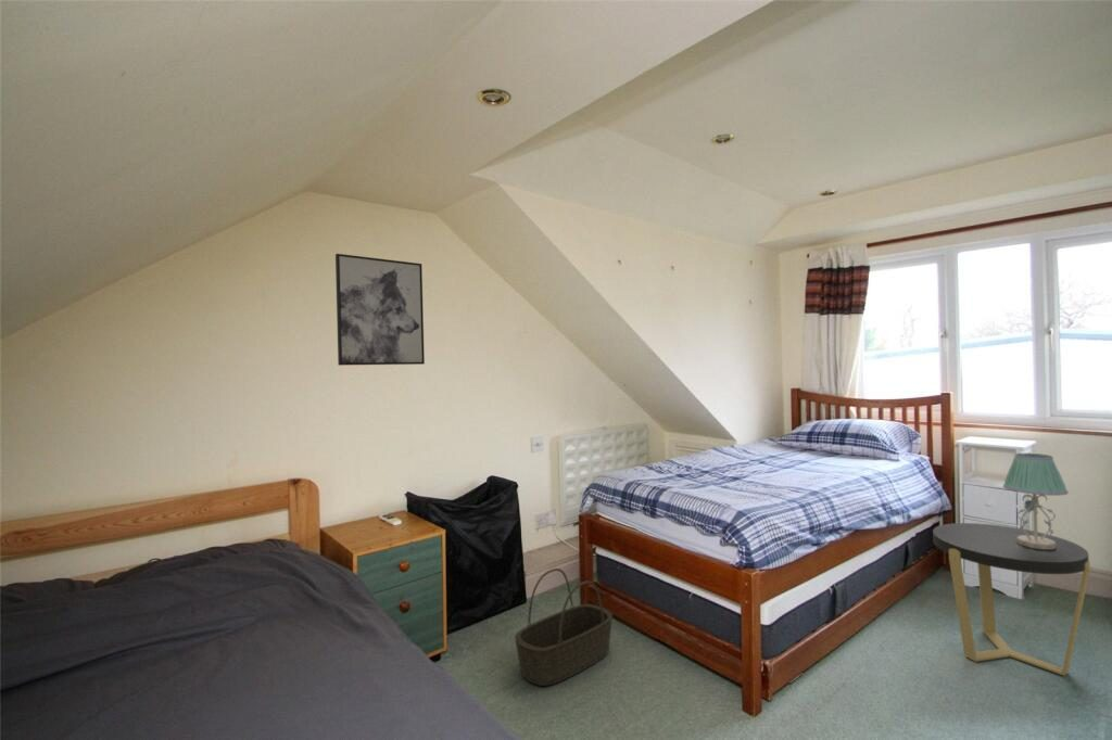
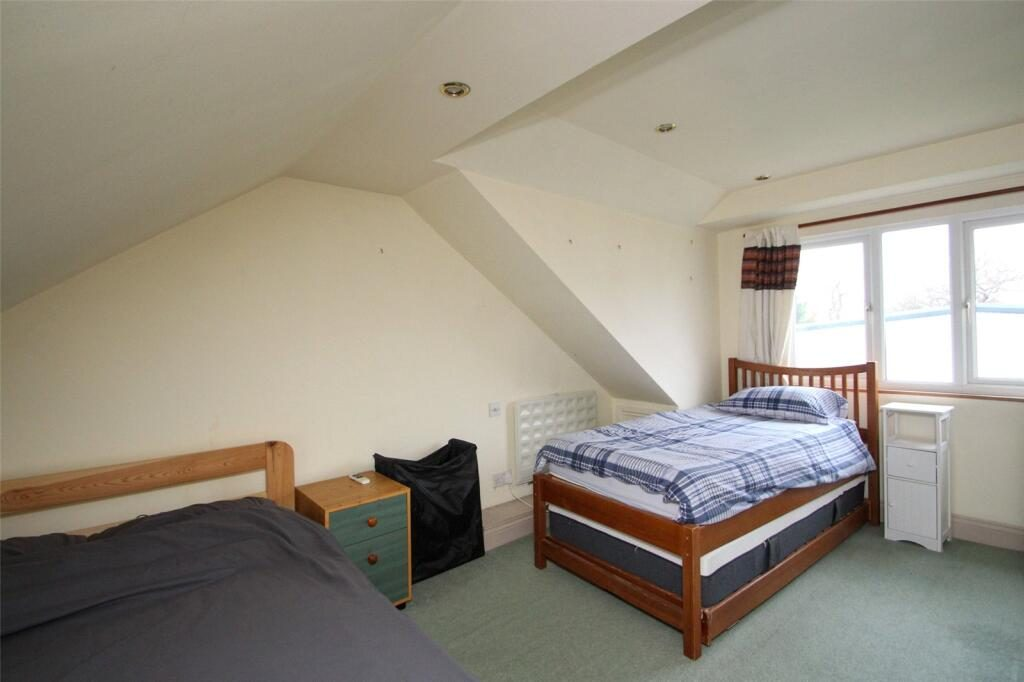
- wall art (381, 311)
- side table (993, 597)
- basket (565, 618)
- table lamp (1034, 499)
